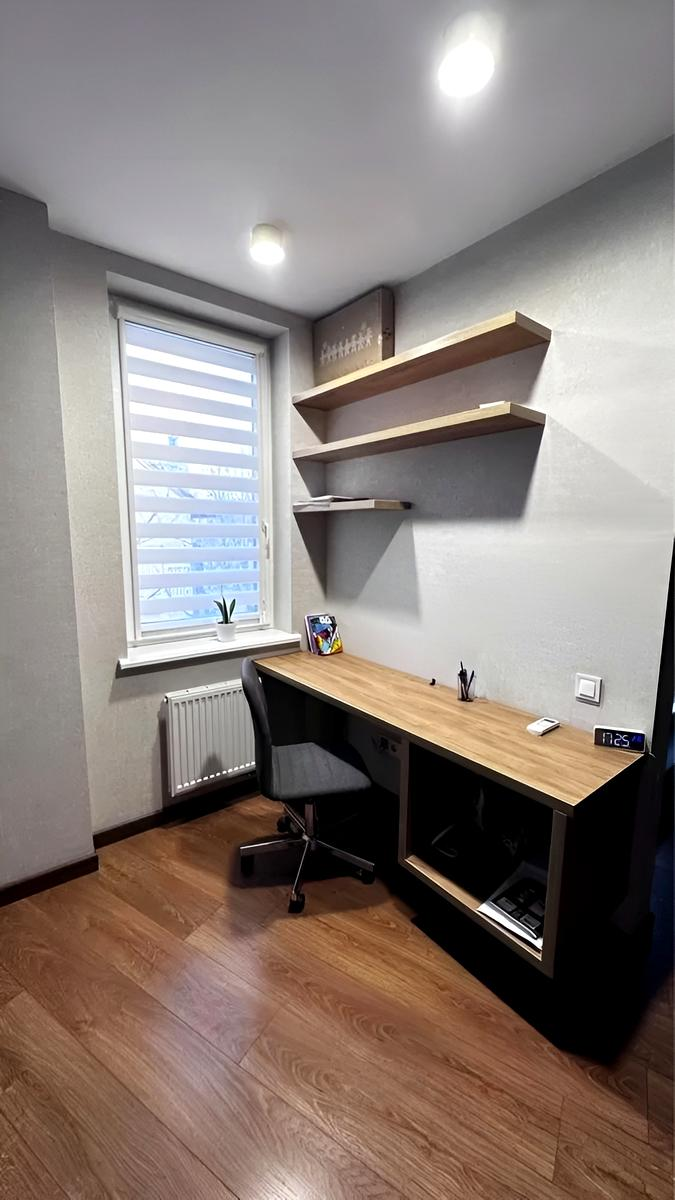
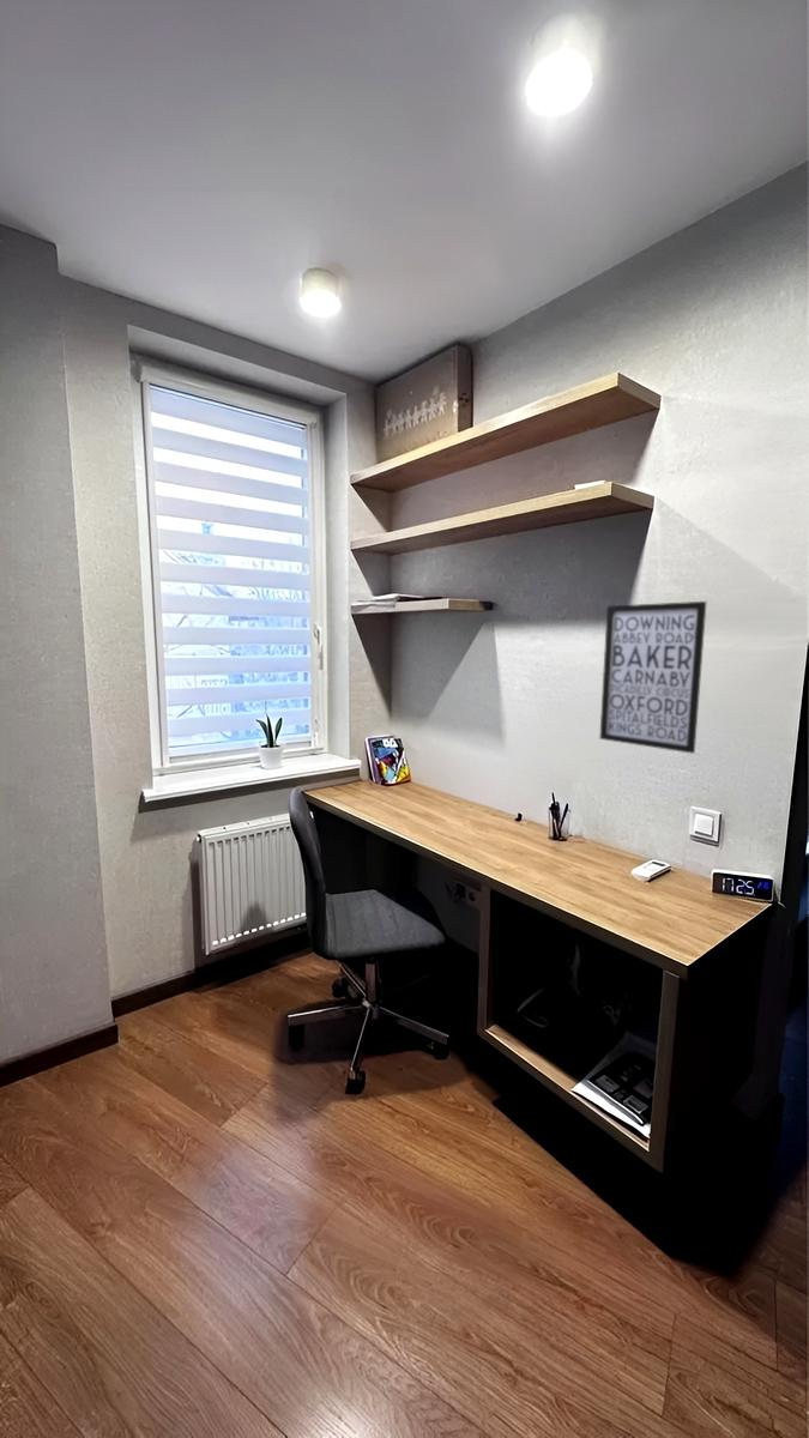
+ wall art (648, 676)
